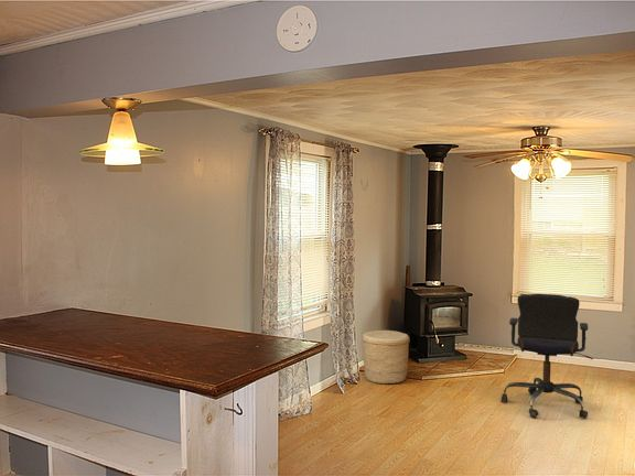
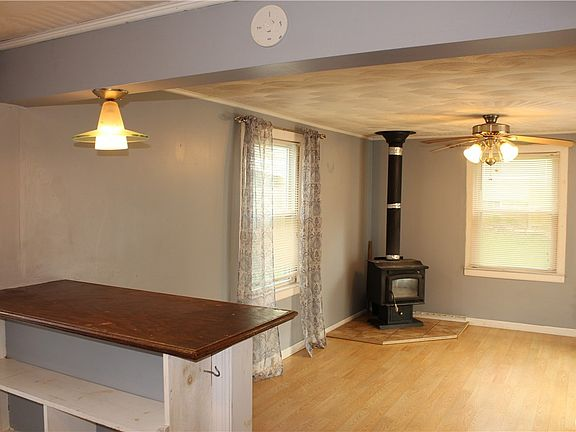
- woven basket (385, 356)
- office chair (546, 348)
